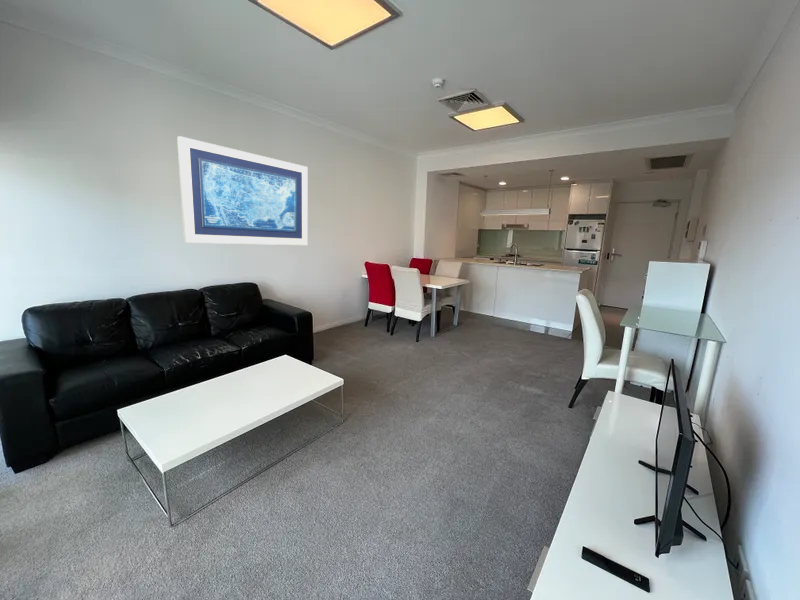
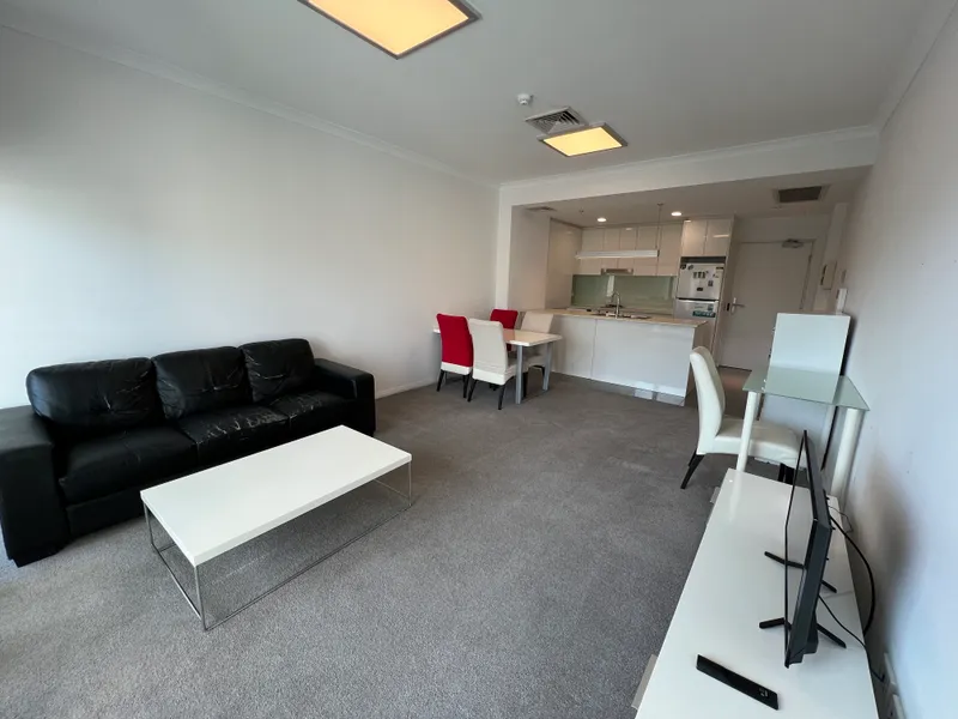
- wall art (253, 200)
